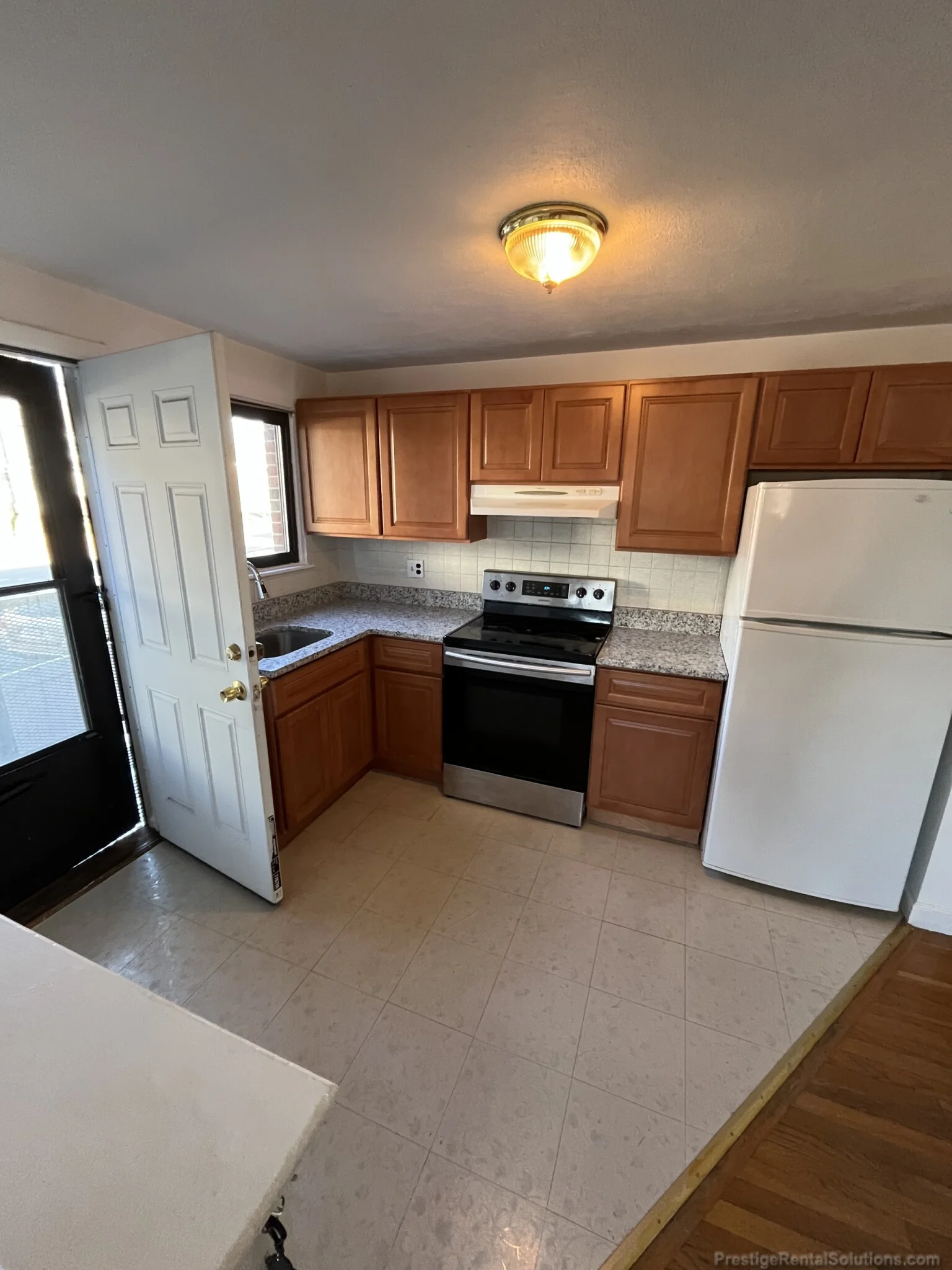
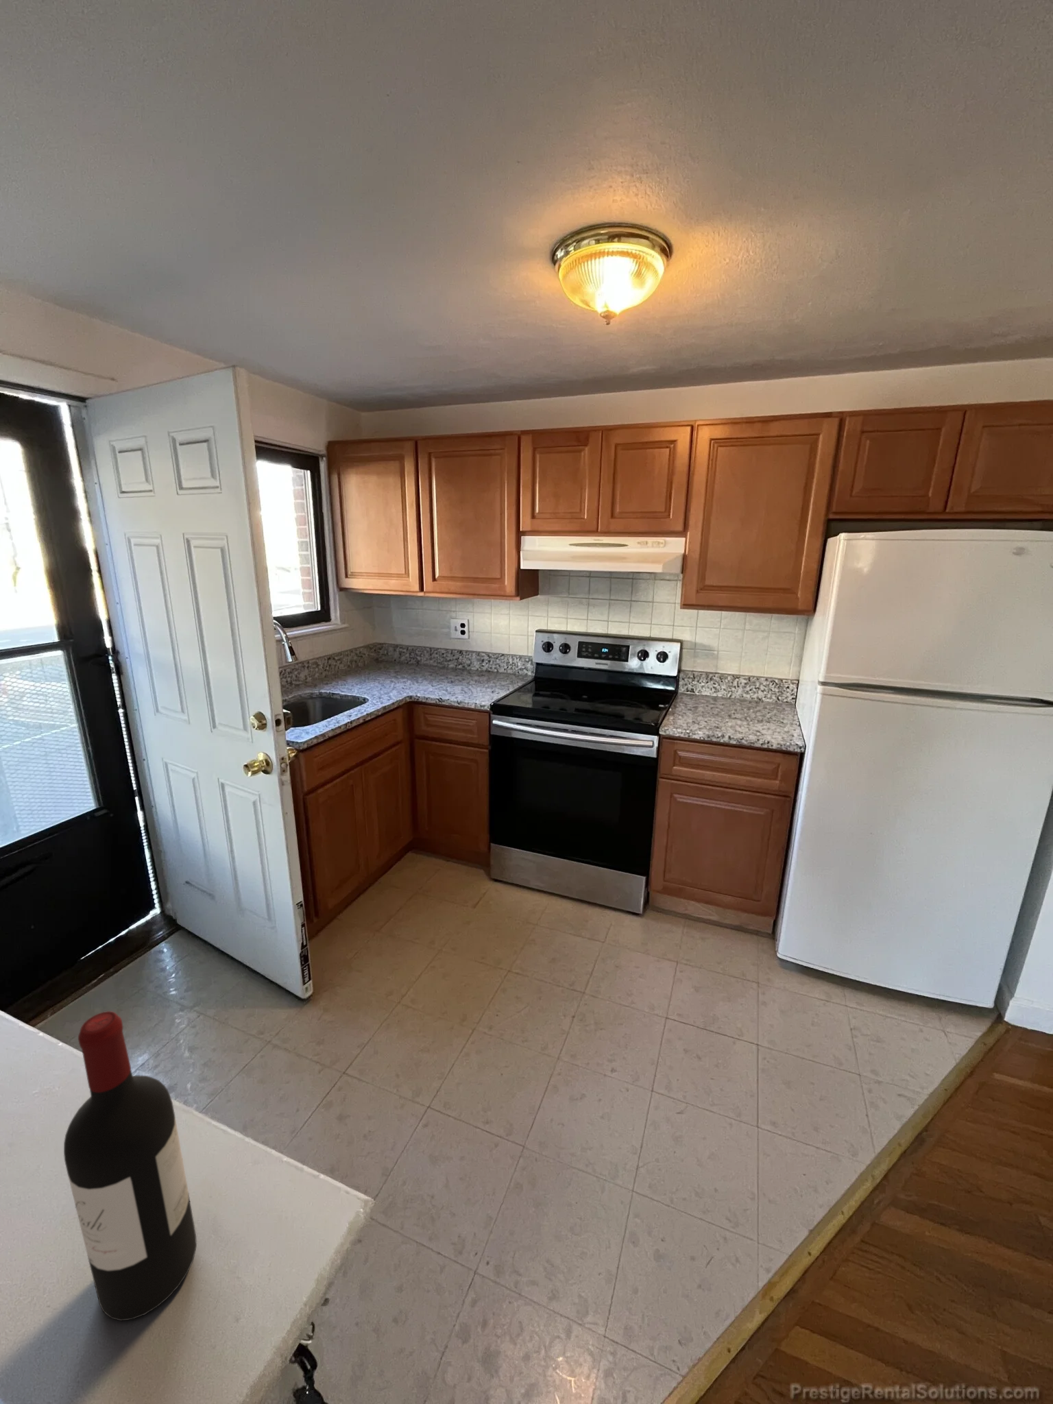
+ wine bottle (127, 1155)
